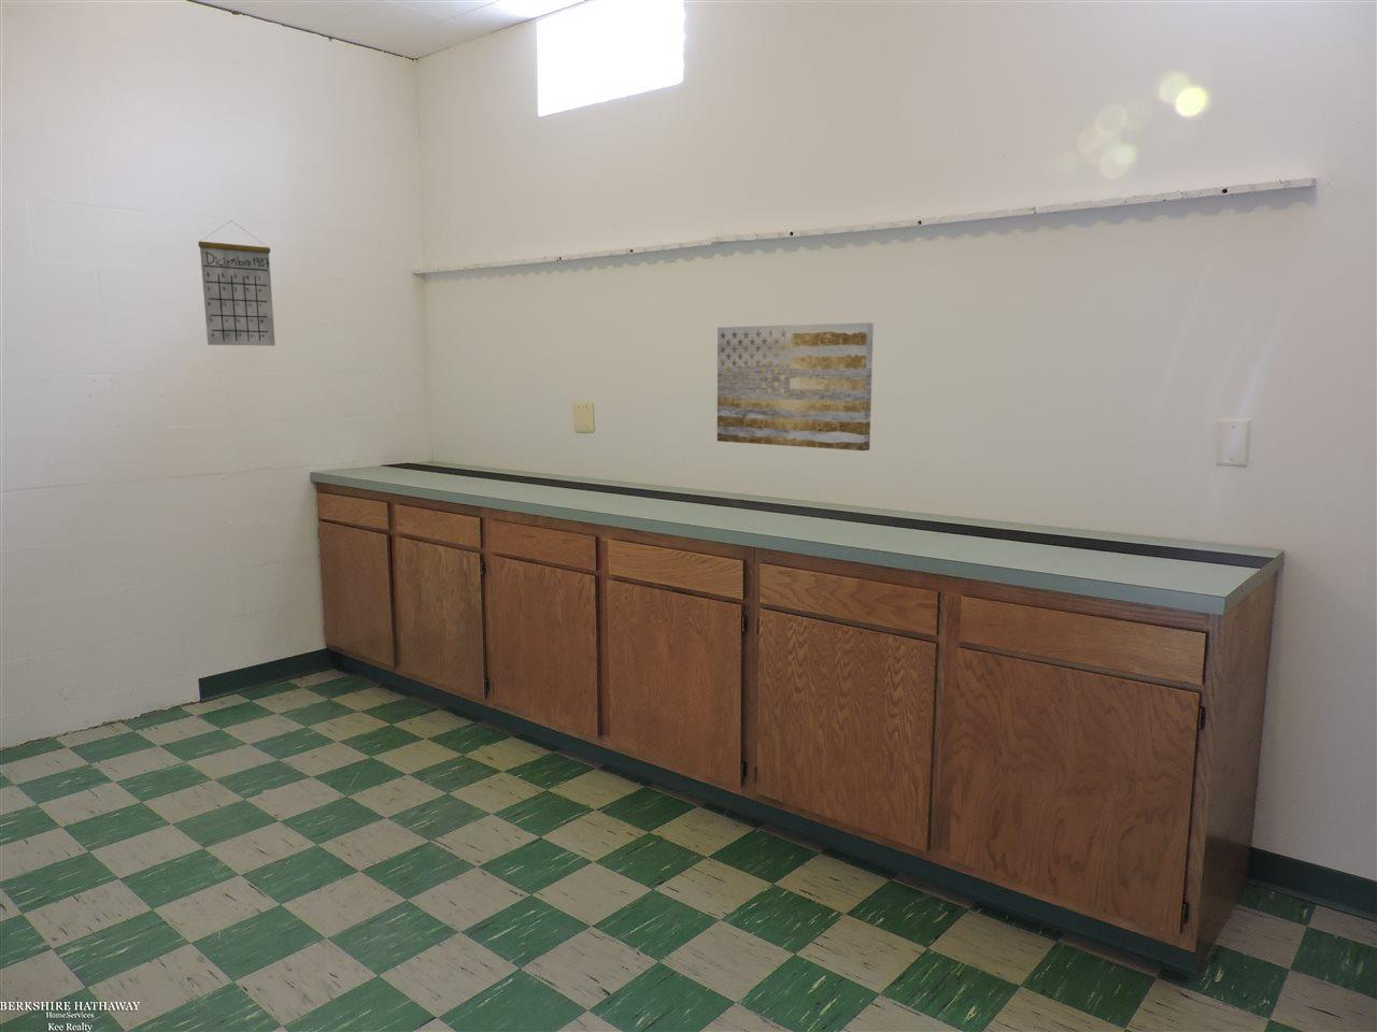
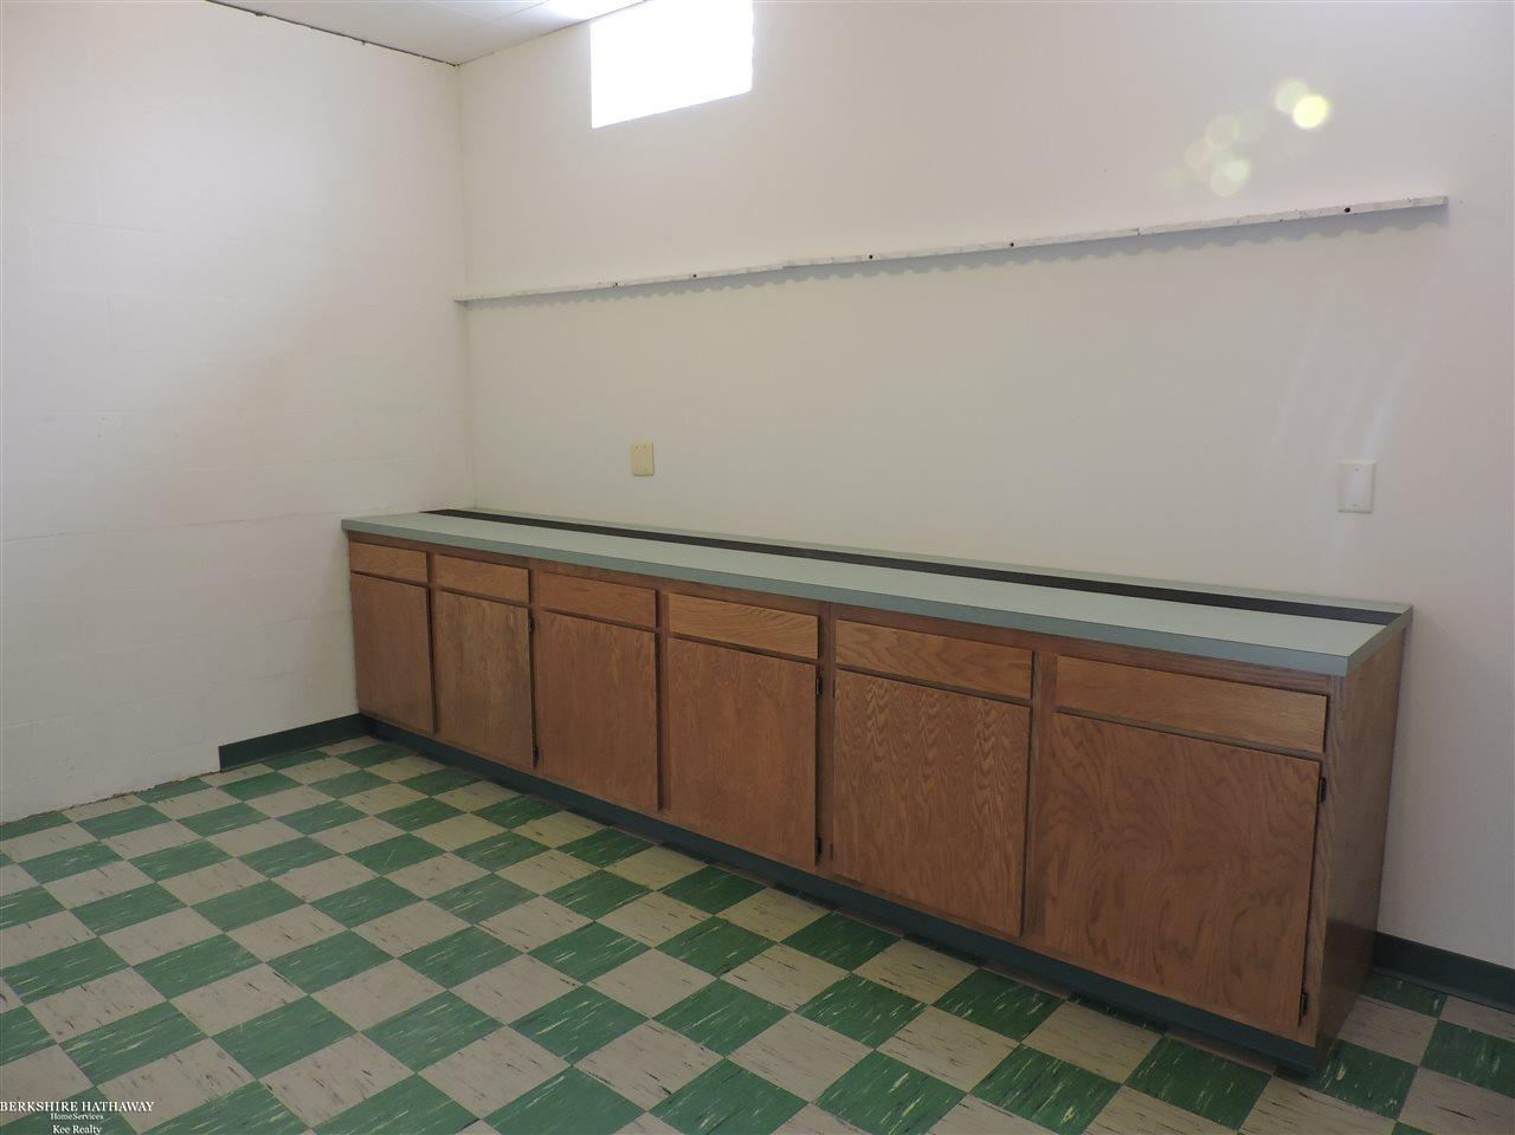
- wall art (789, 385)
- calendar (237, 283)
